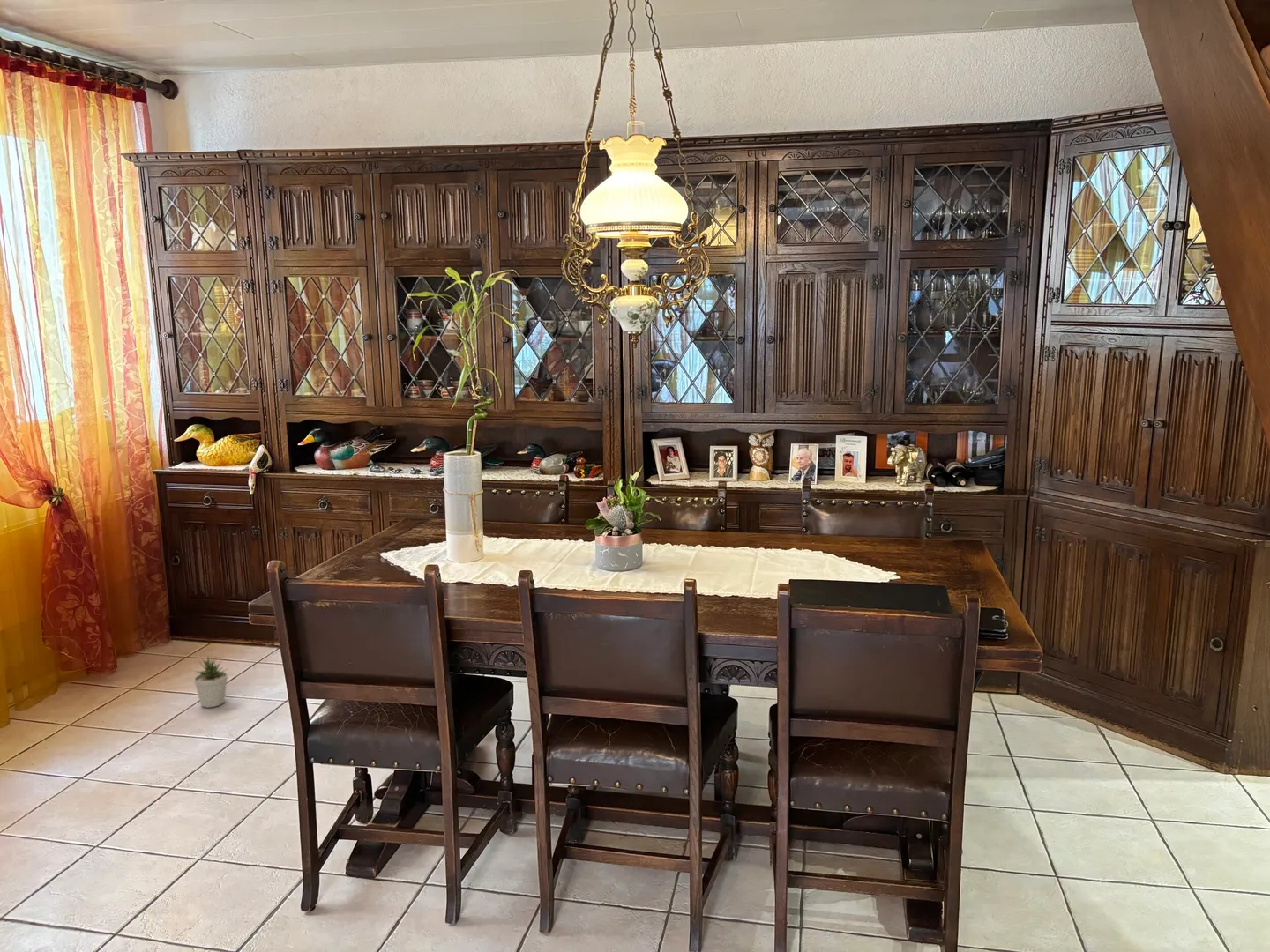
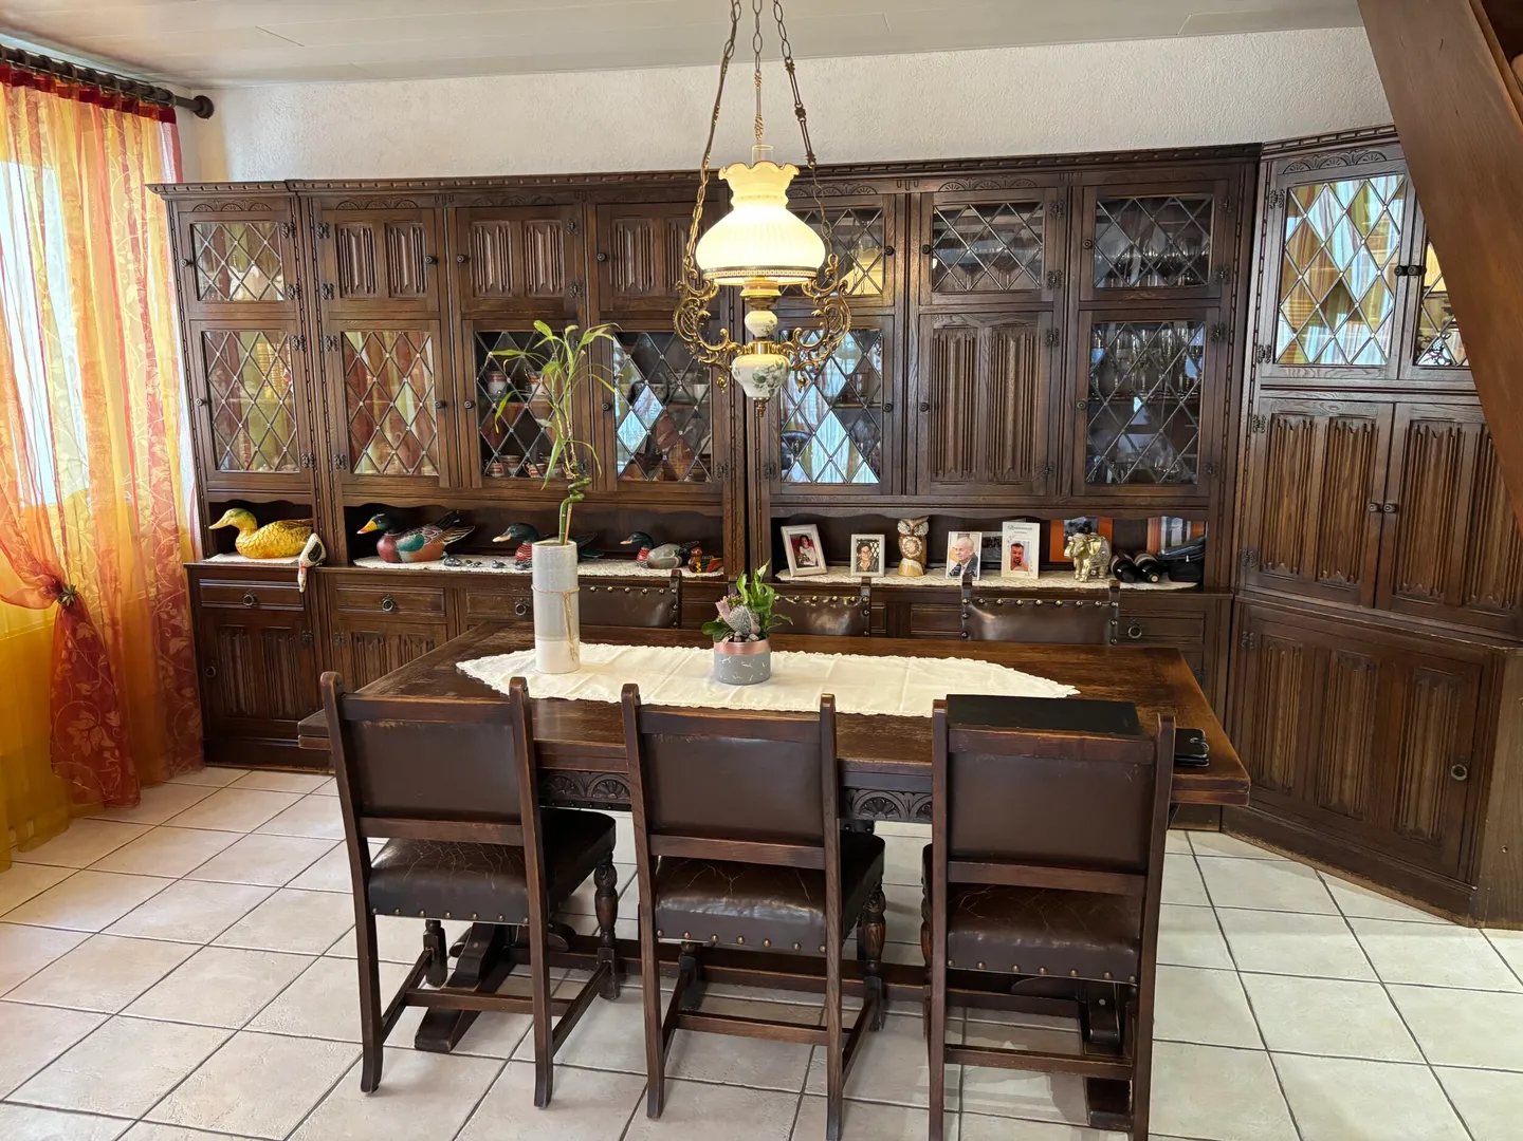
- potted plant (212, 680)
